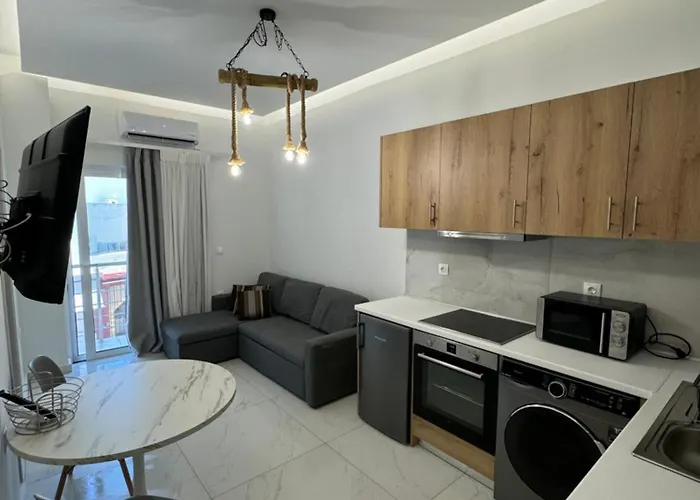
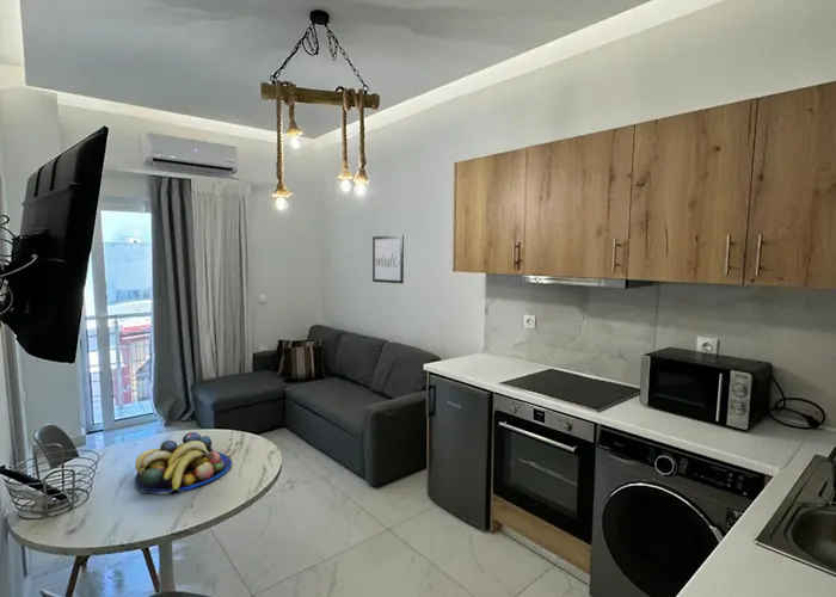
+ fruit bowl (184, 456)
+ wall art (387, 259)
